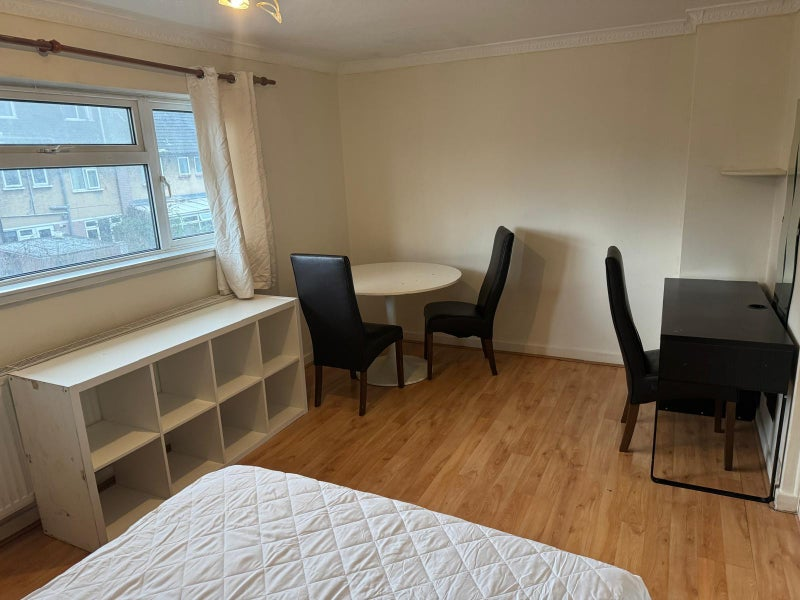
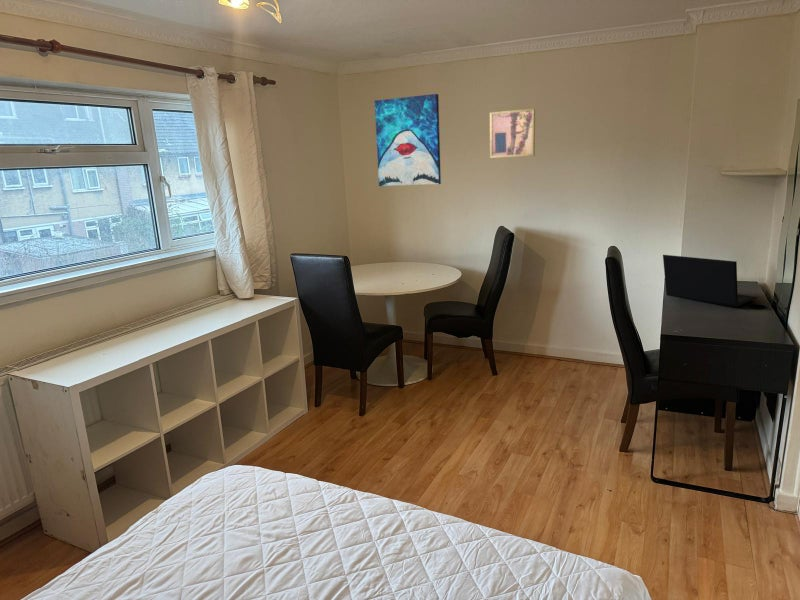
+ wall art (512, 134)
+ laptop (709, 276)
+ wall art (407, 142)
